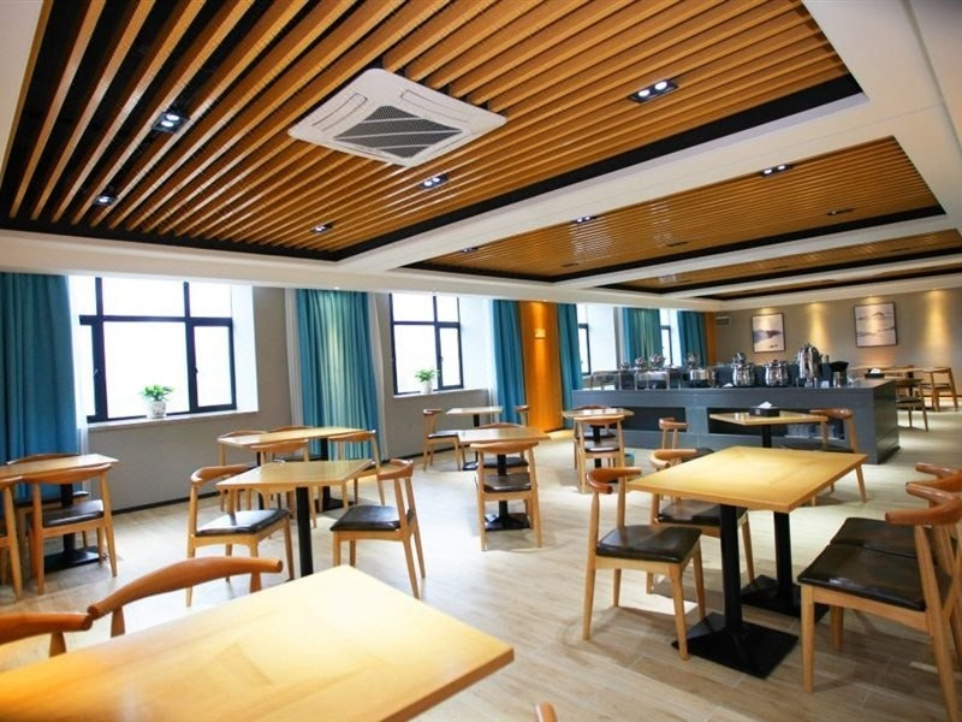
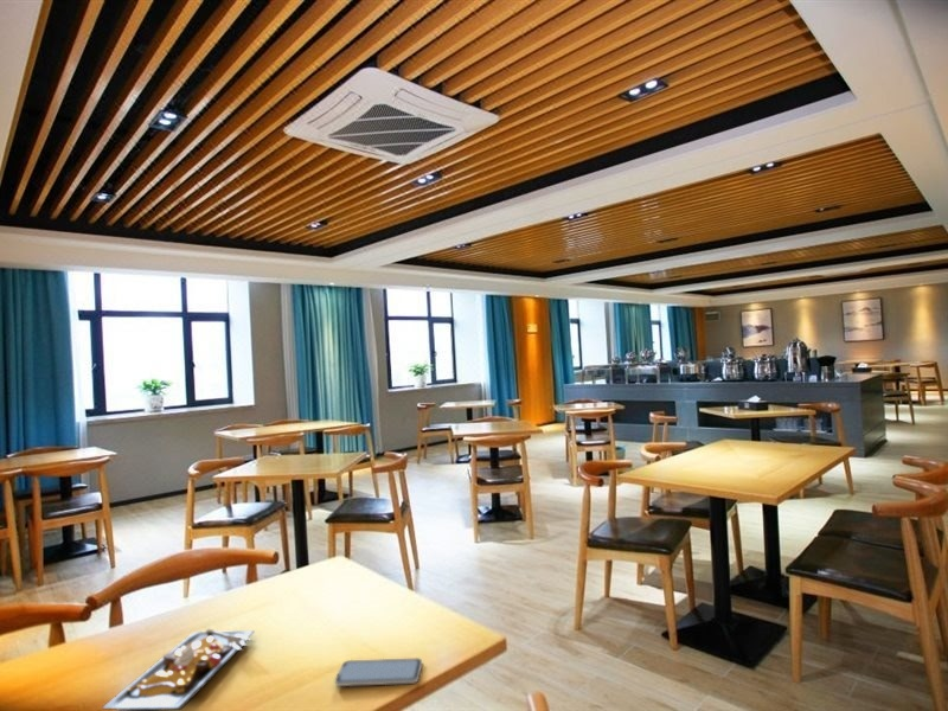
+ smartphone (379, 671)
+ plate (194, 658)
